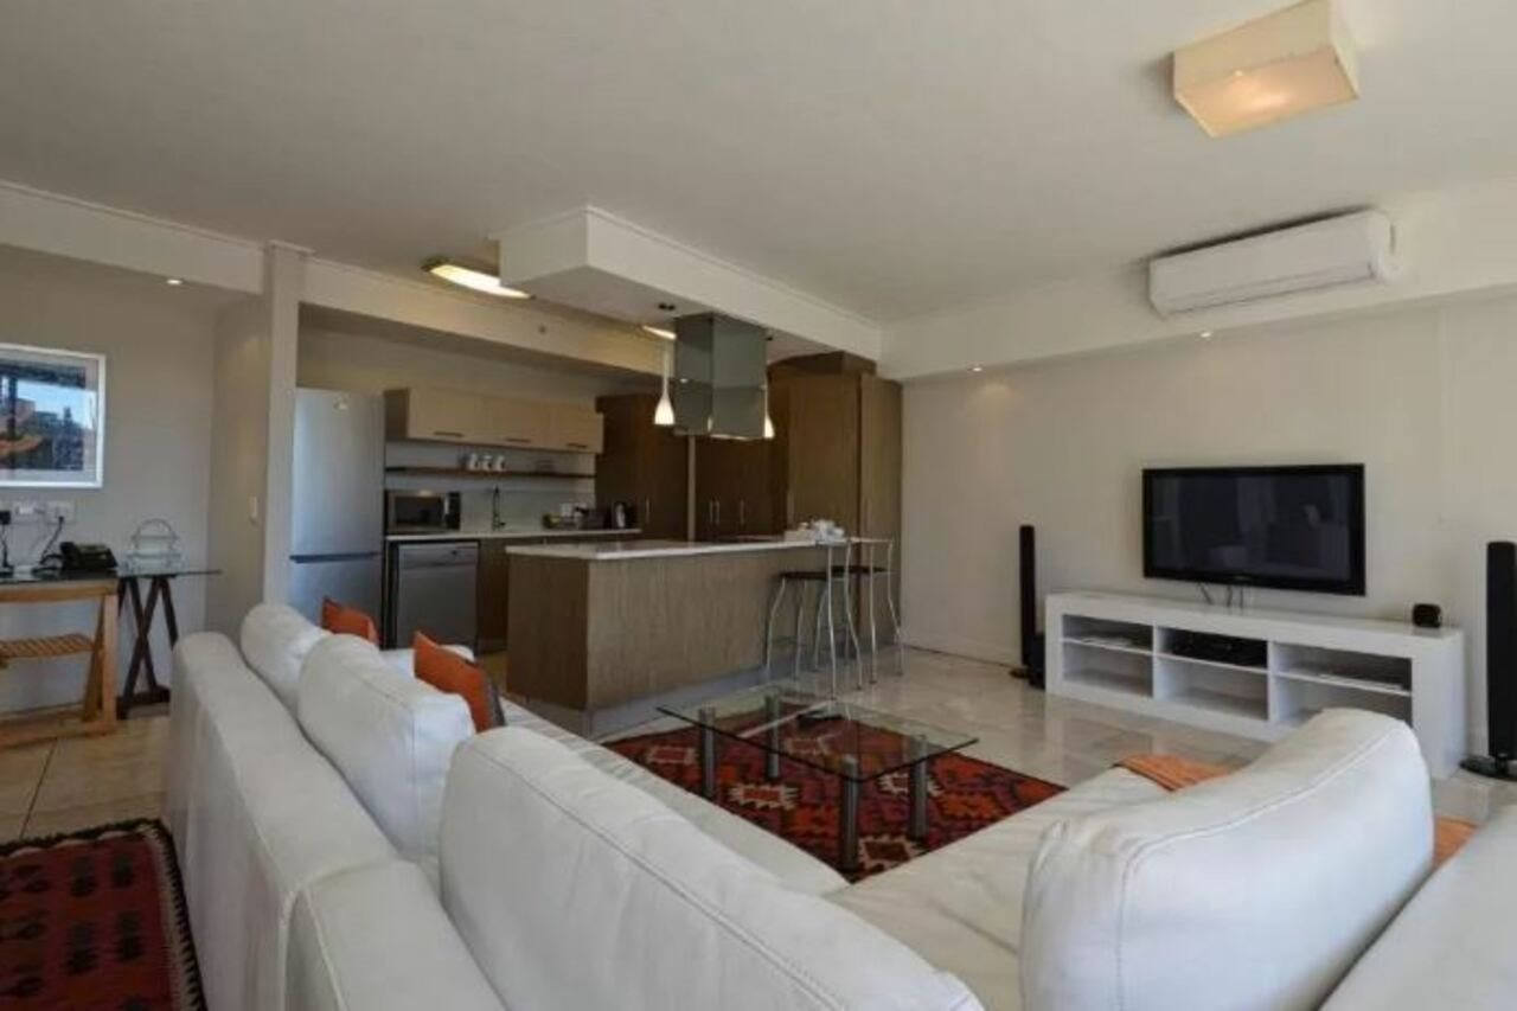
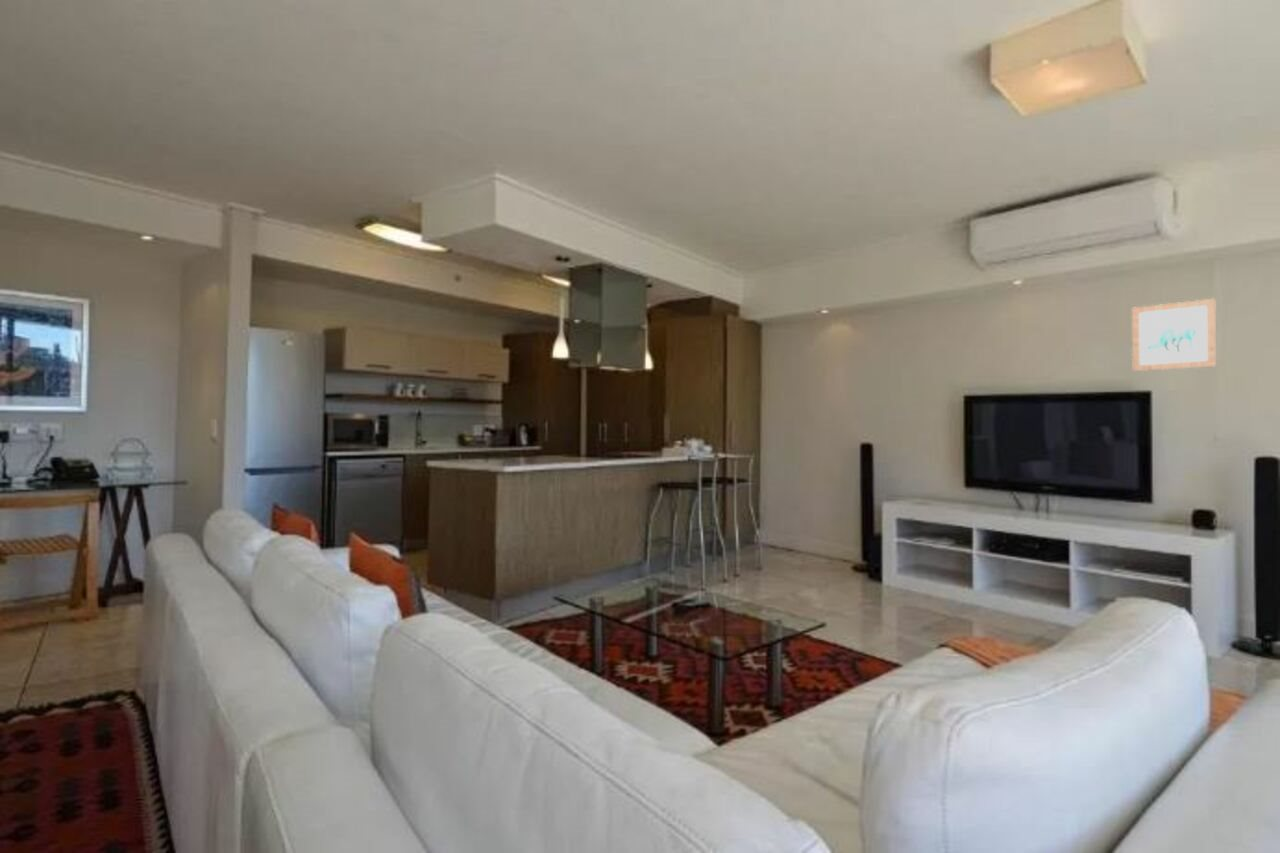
+ wall art (1172, 336)
